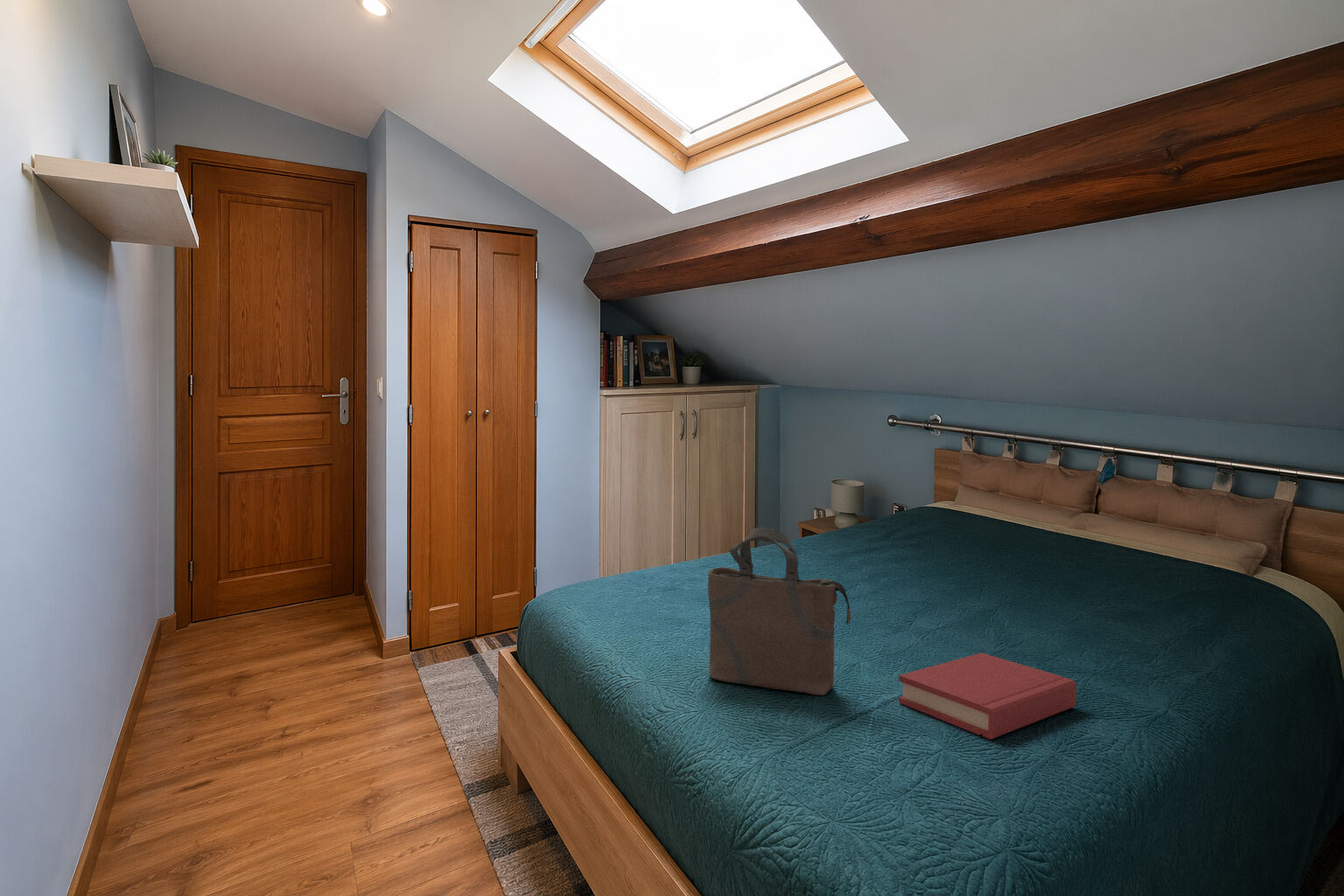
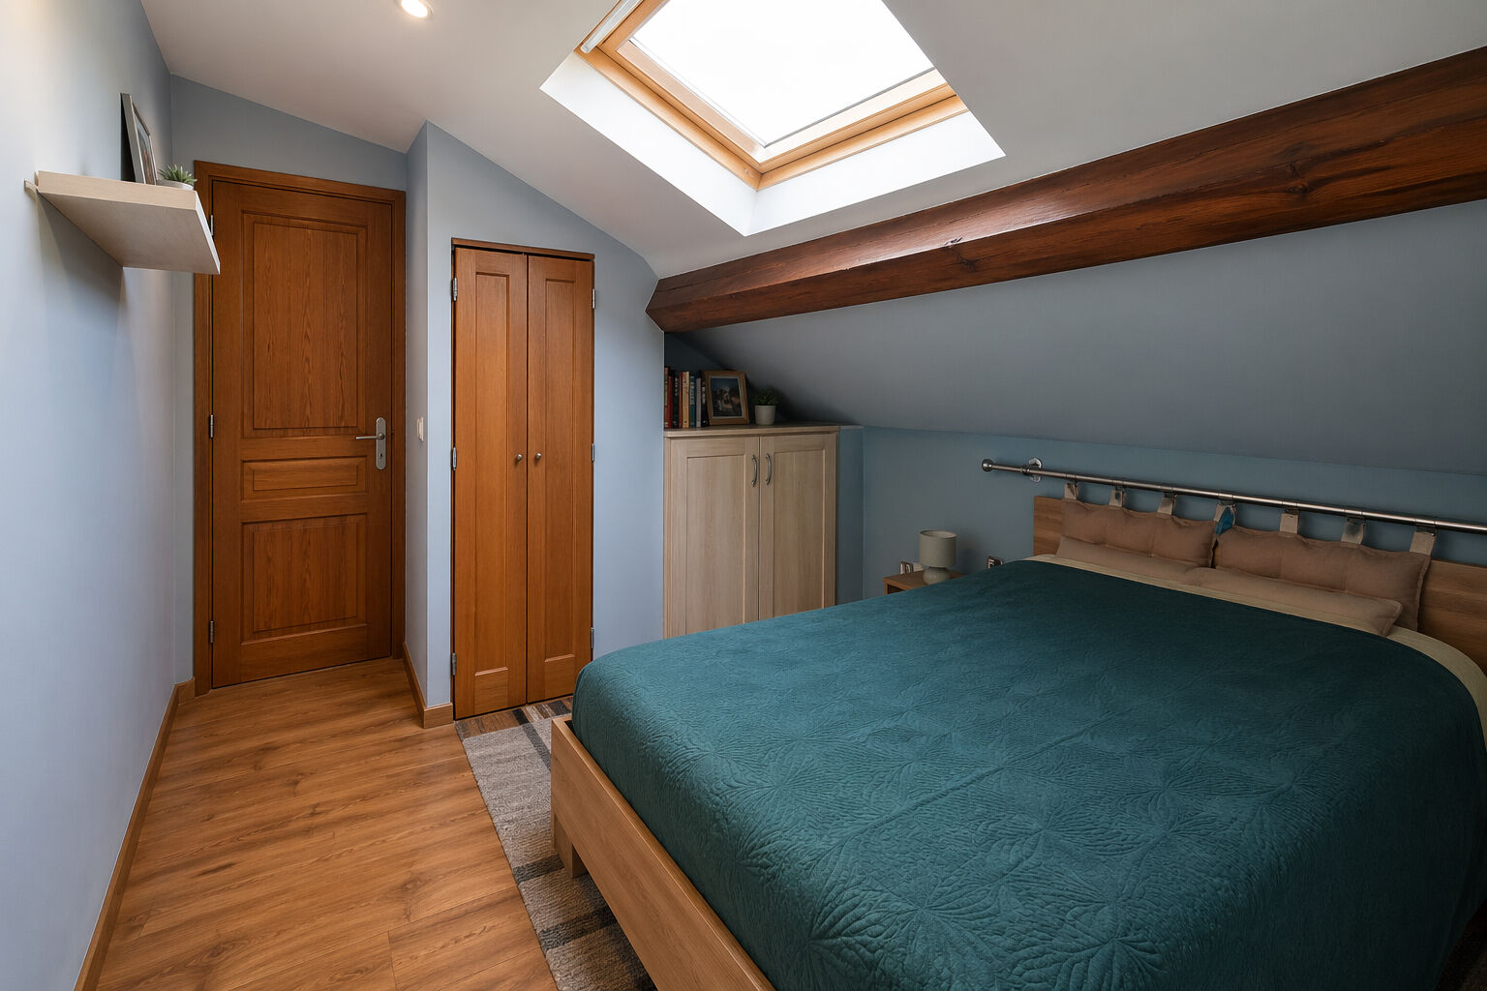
- hardback book (986, 691)
- tote bag (775, 606)
